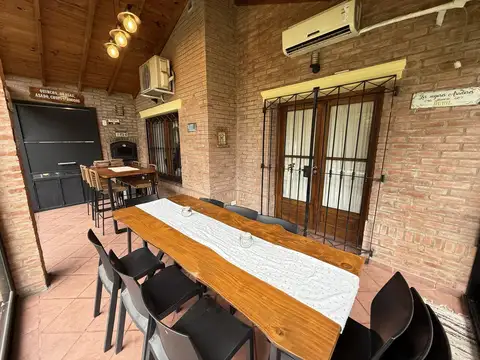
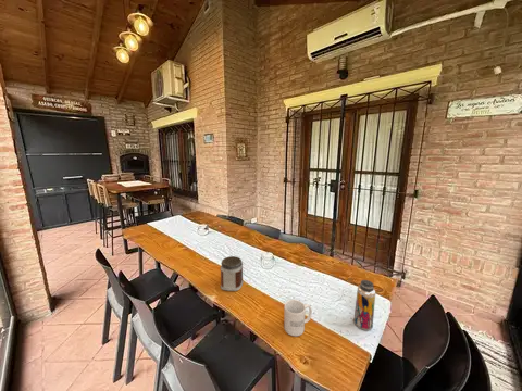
+ mug (296, 315)
+ beverage bottle (365, 303)
+ jar (232, 273)
